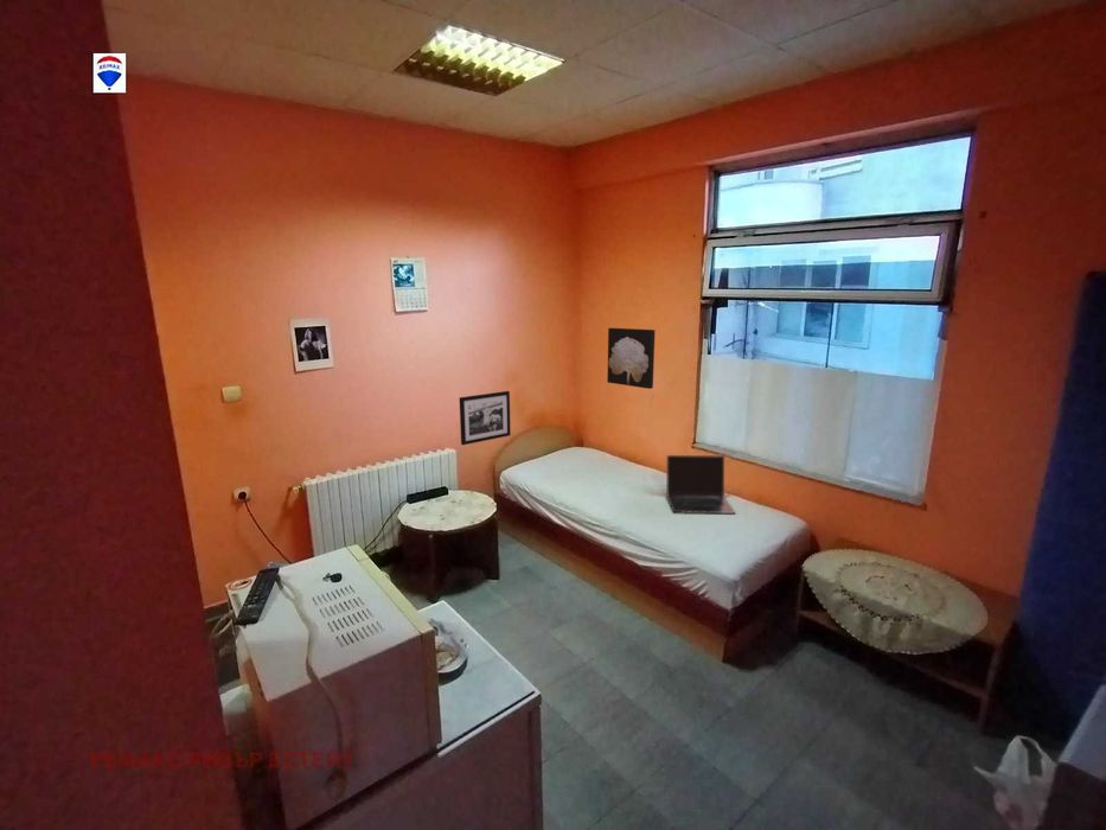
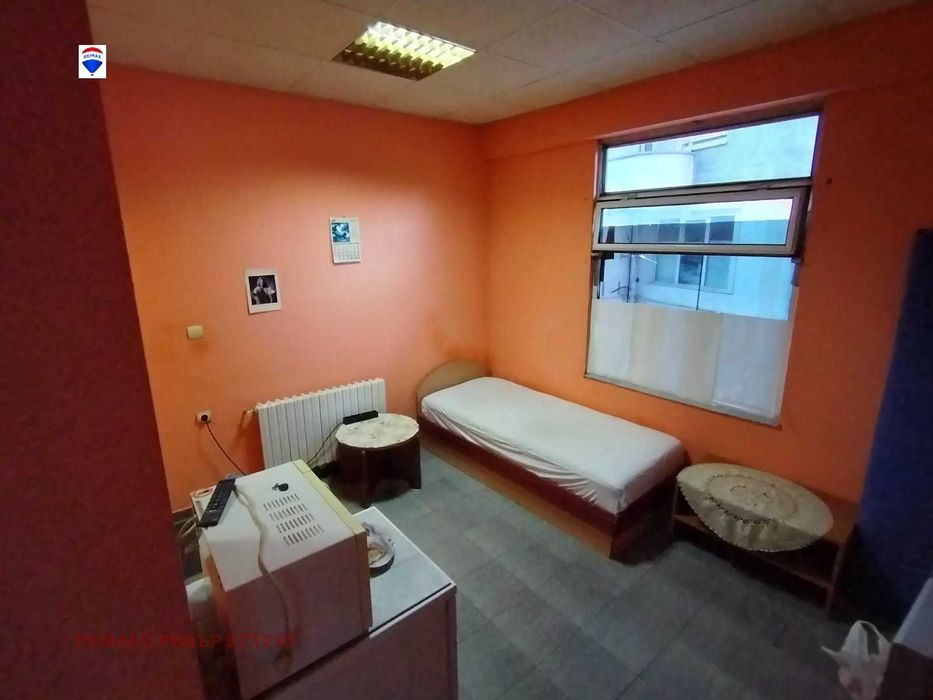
- laptop (699, 483)
- wall art (629, 357)
- picture frame (485, 416)
